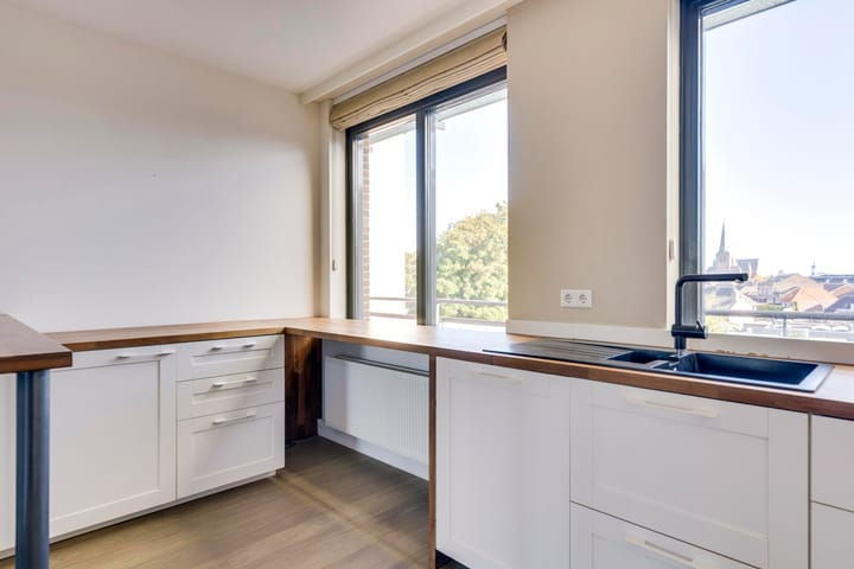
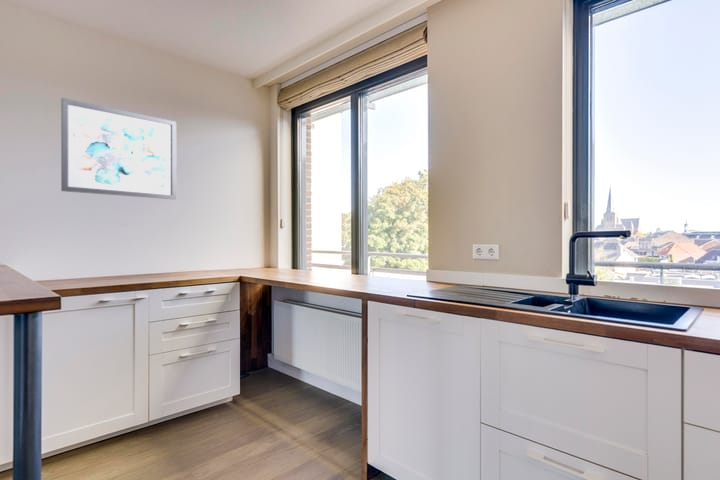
+ wall art (123, 153)
